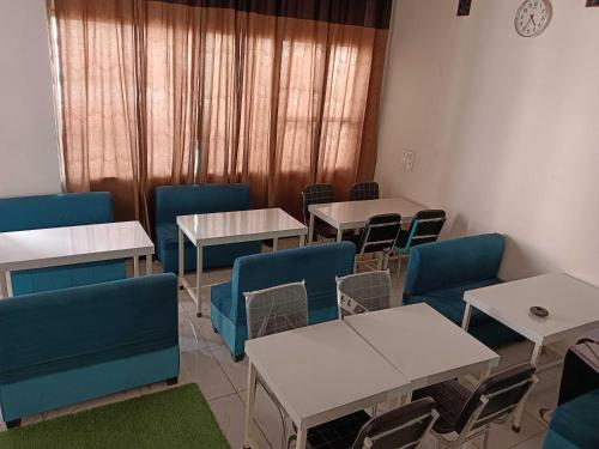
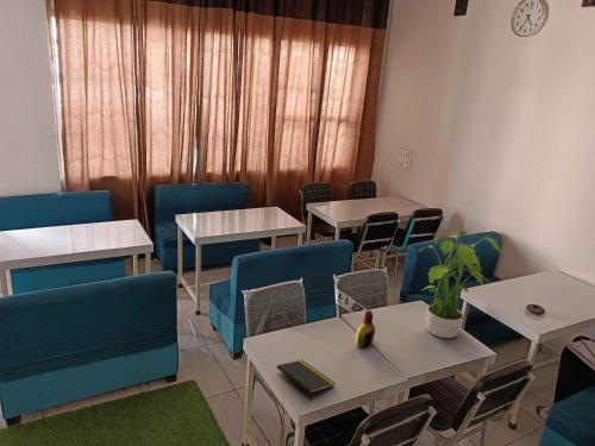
+ potted plant (456, 285)
+ bottle (367, 327)
+ notepad (305, 375)
